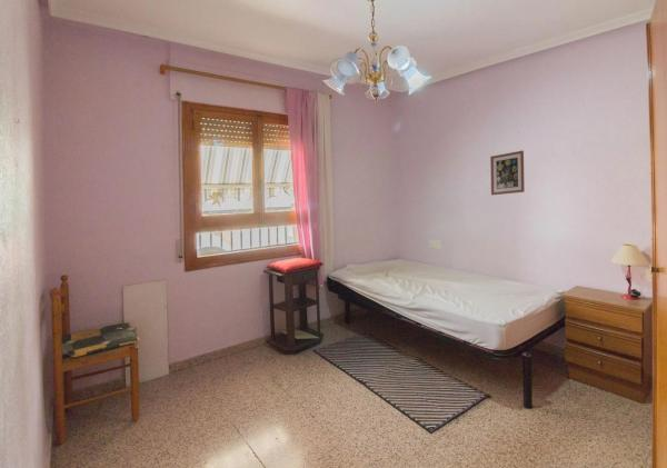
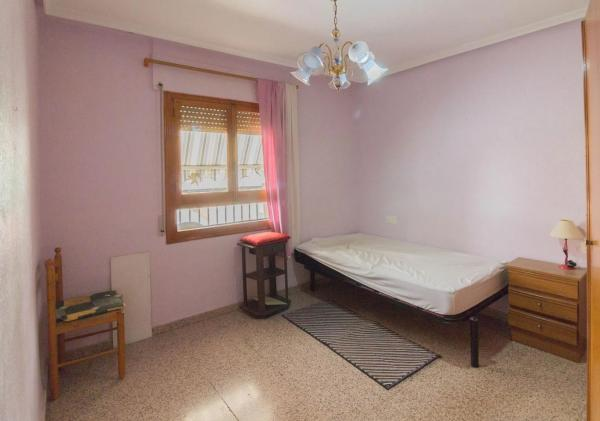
- wall art (506, 173)
